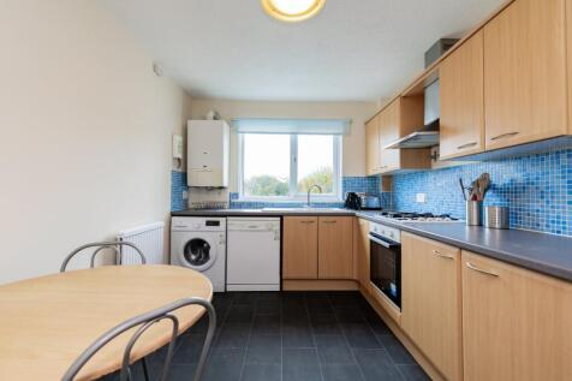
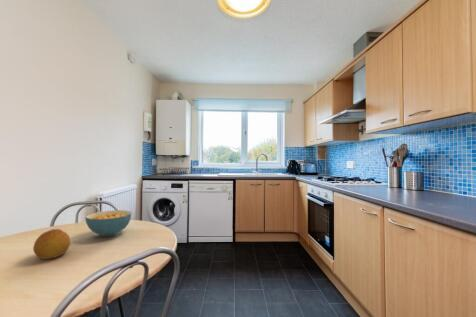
+ fruit (52, 242)
+ cereal bowl (109, 224)
